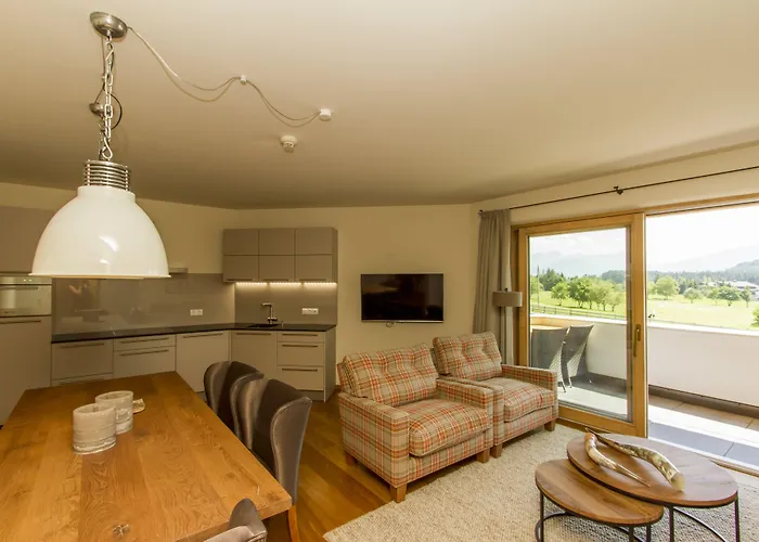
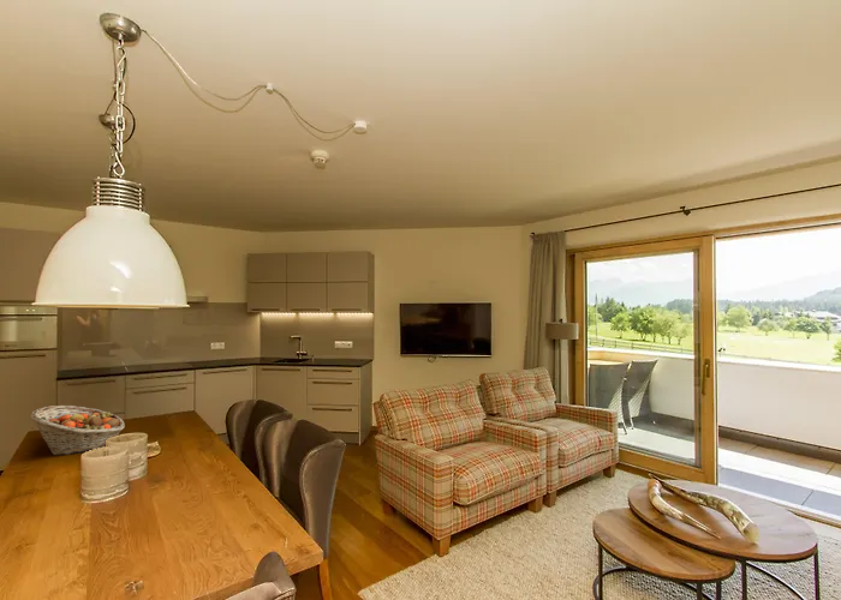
+ fruit basket (79, 425)
